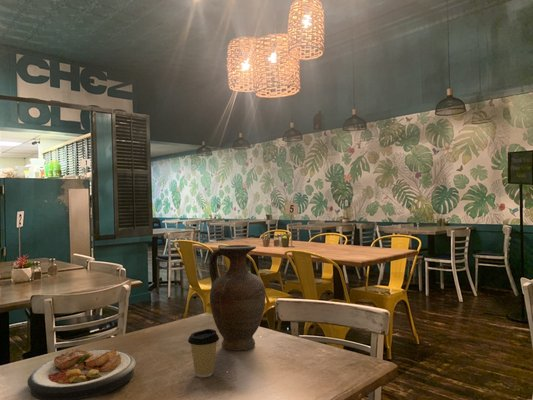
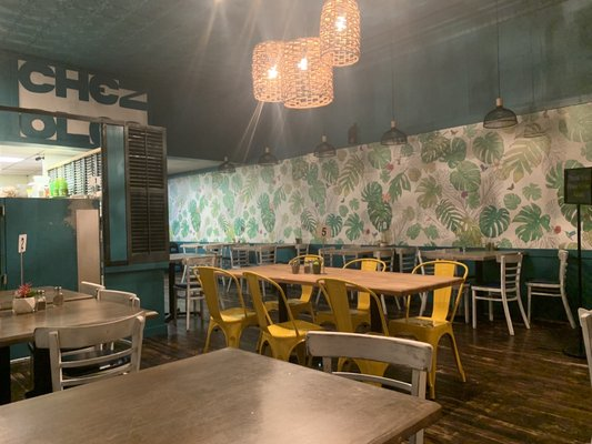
- vase (237, 295)
- plate (84, 368)
- coffee cup (203, 353)
